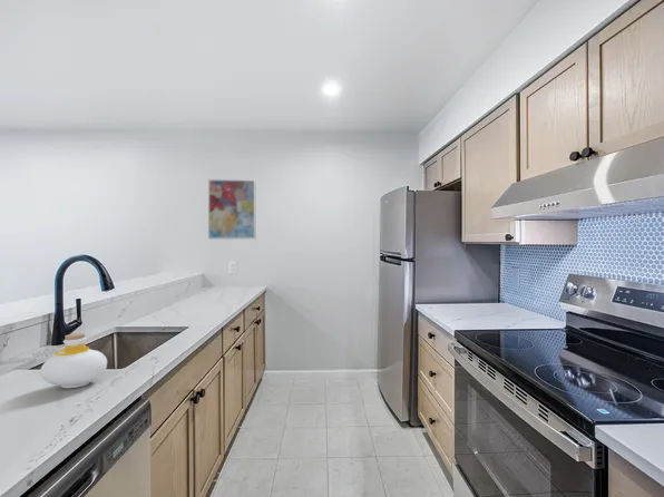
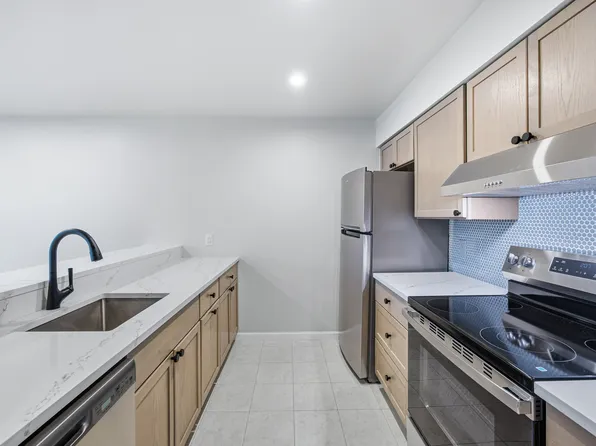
- wall art (232, 208)
- bottle (70, 360)
